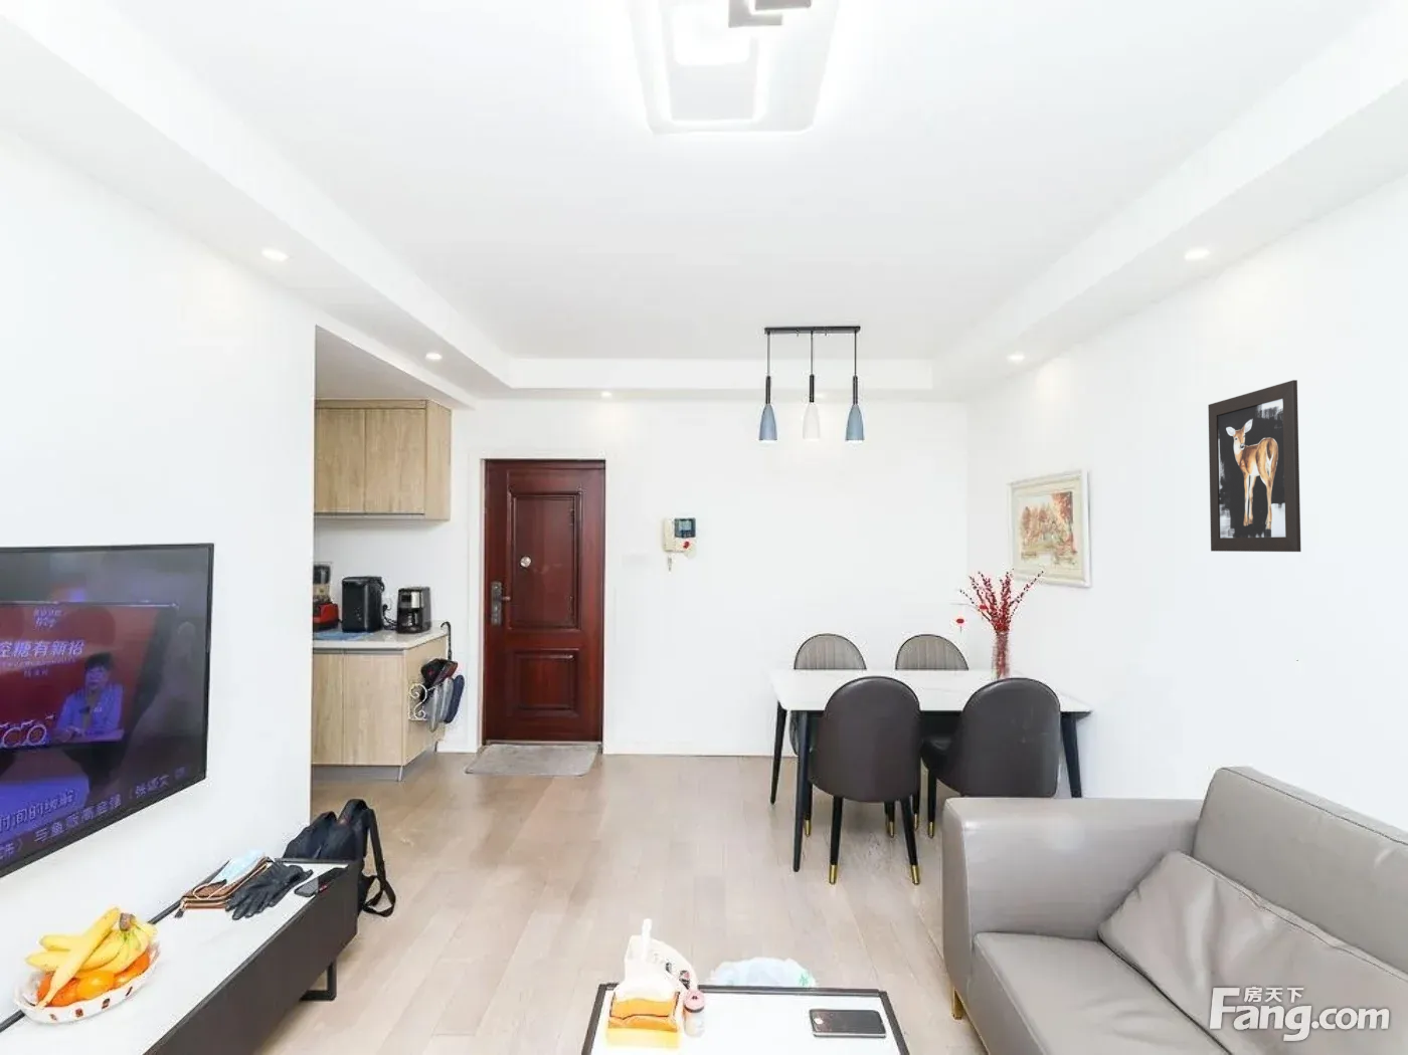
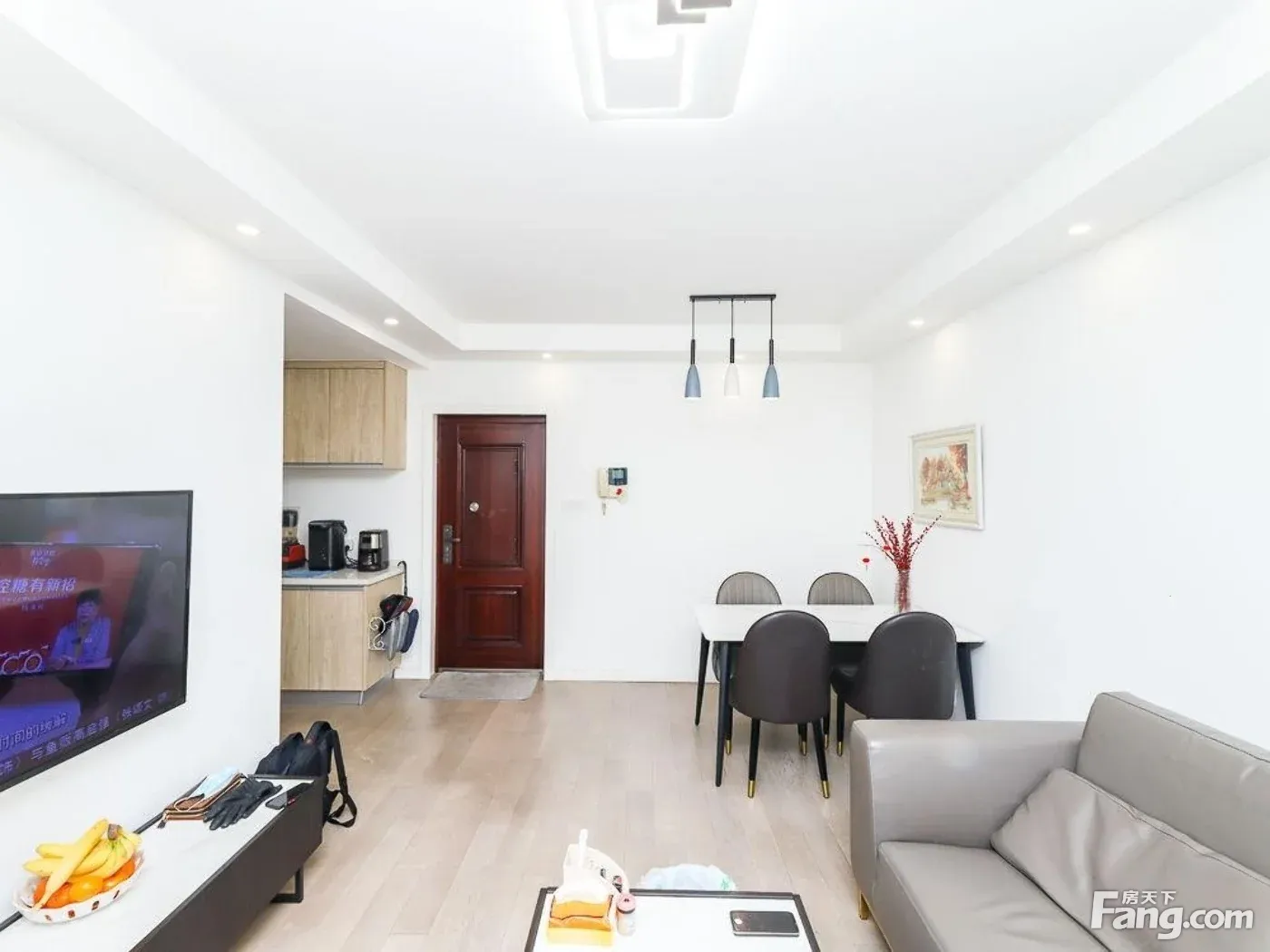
- wall art (1251, 471)
